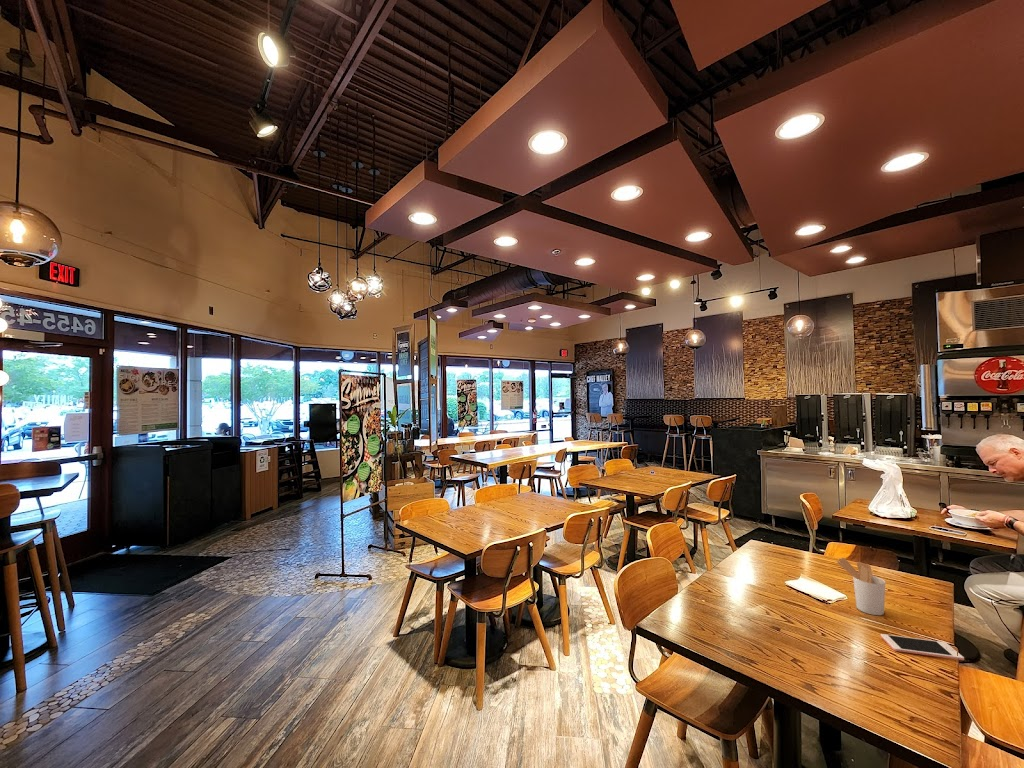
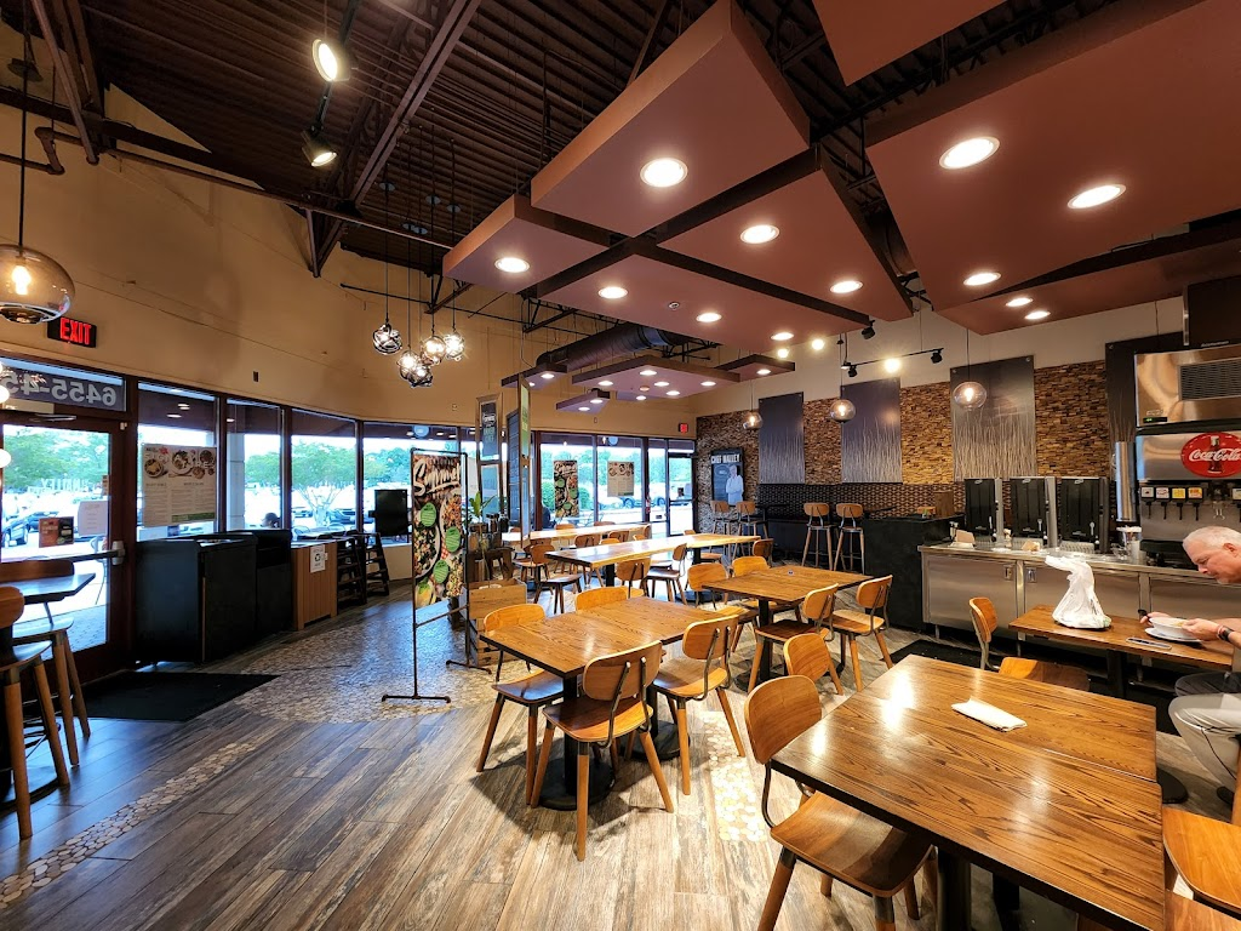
- cell phone (920, 646)
- utensil holder (860, 584)
